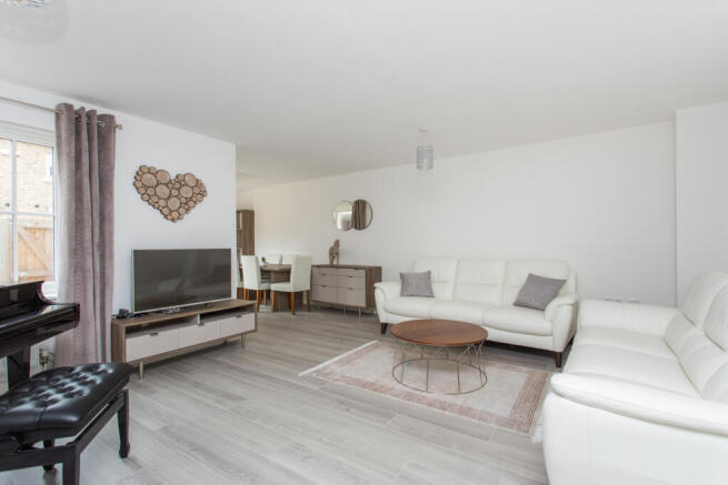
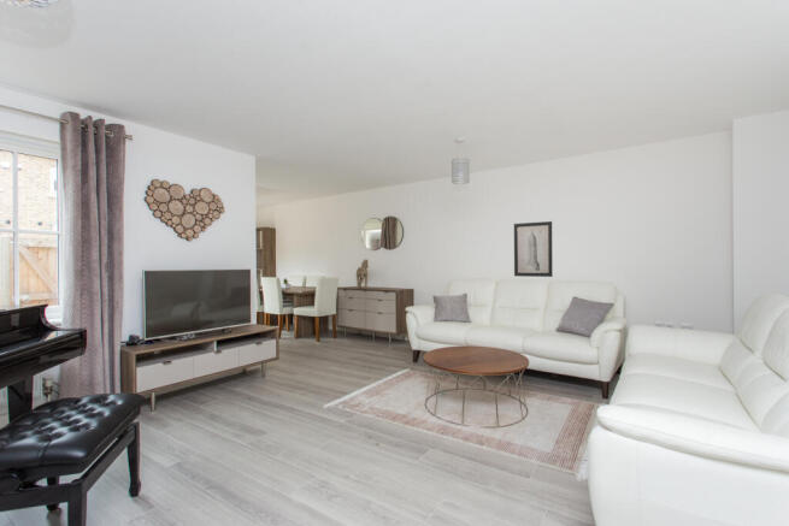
+ wall art (532, 249)
